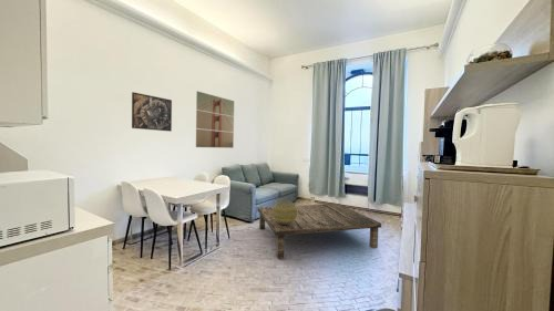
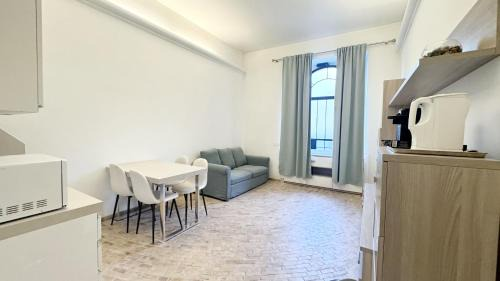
- wall art (216, 122)
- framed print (153, 113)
- decorative globe (285, 211)
- coffee table (312, 226)
